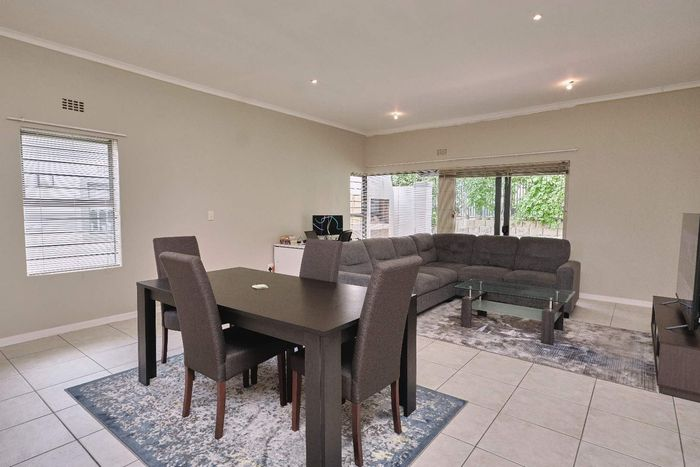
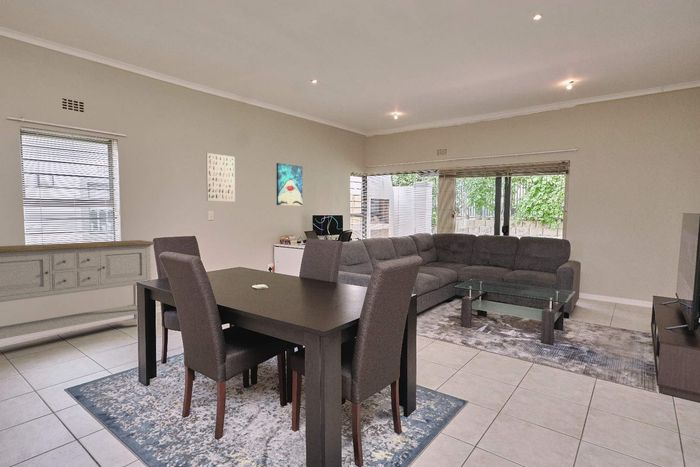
+ wall art (221, 178)
+ sideboard (71, 291)
+ wall art (289, 185)
